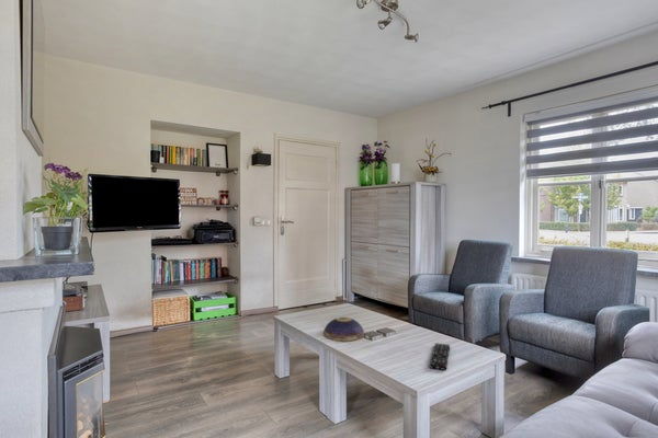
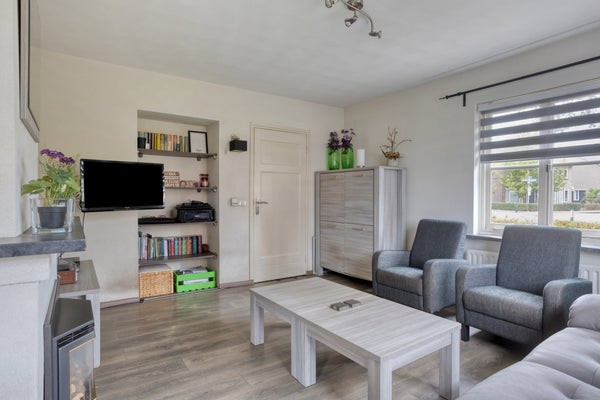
- decorative bowl (343, 325)
- remote control (440, 355)
